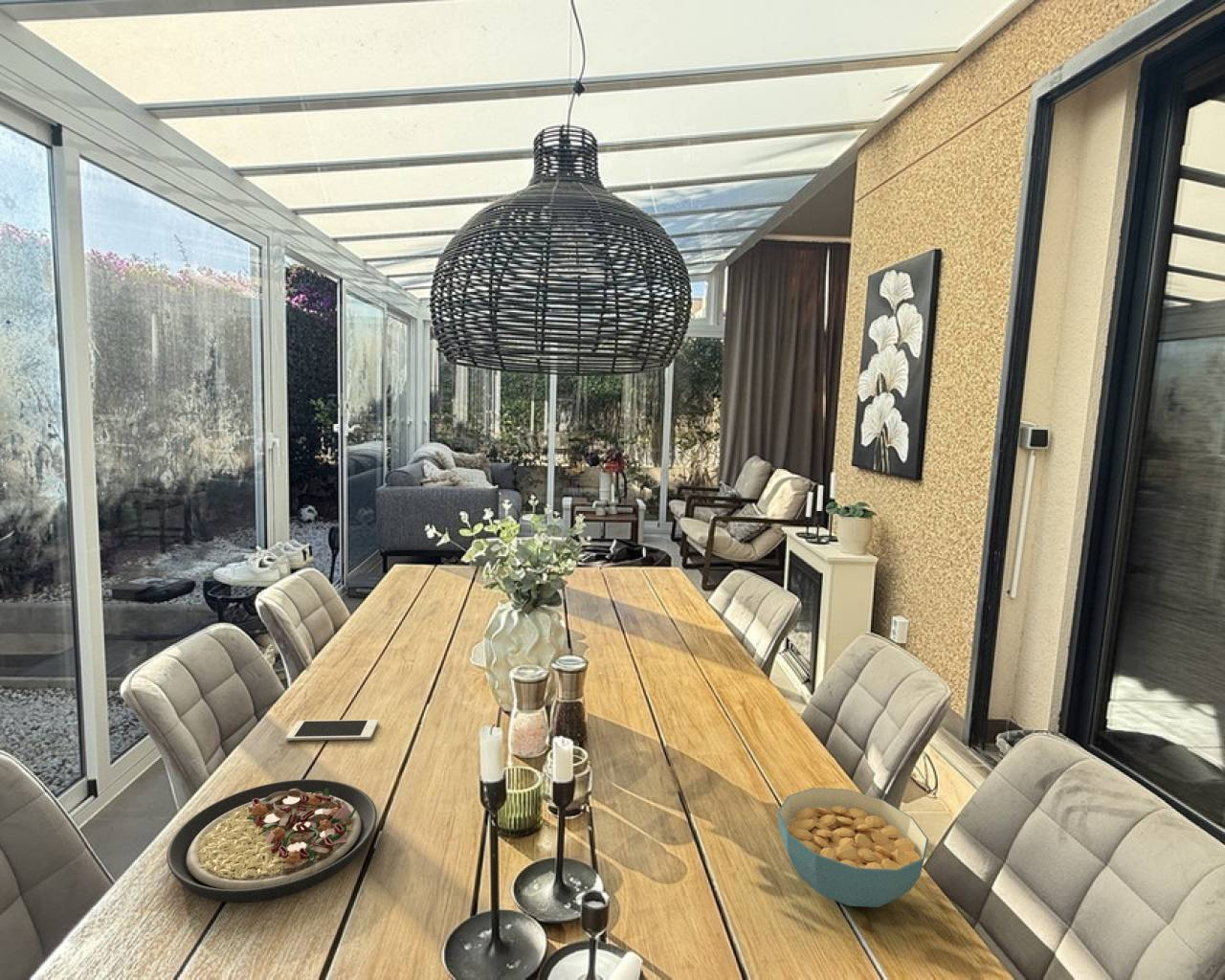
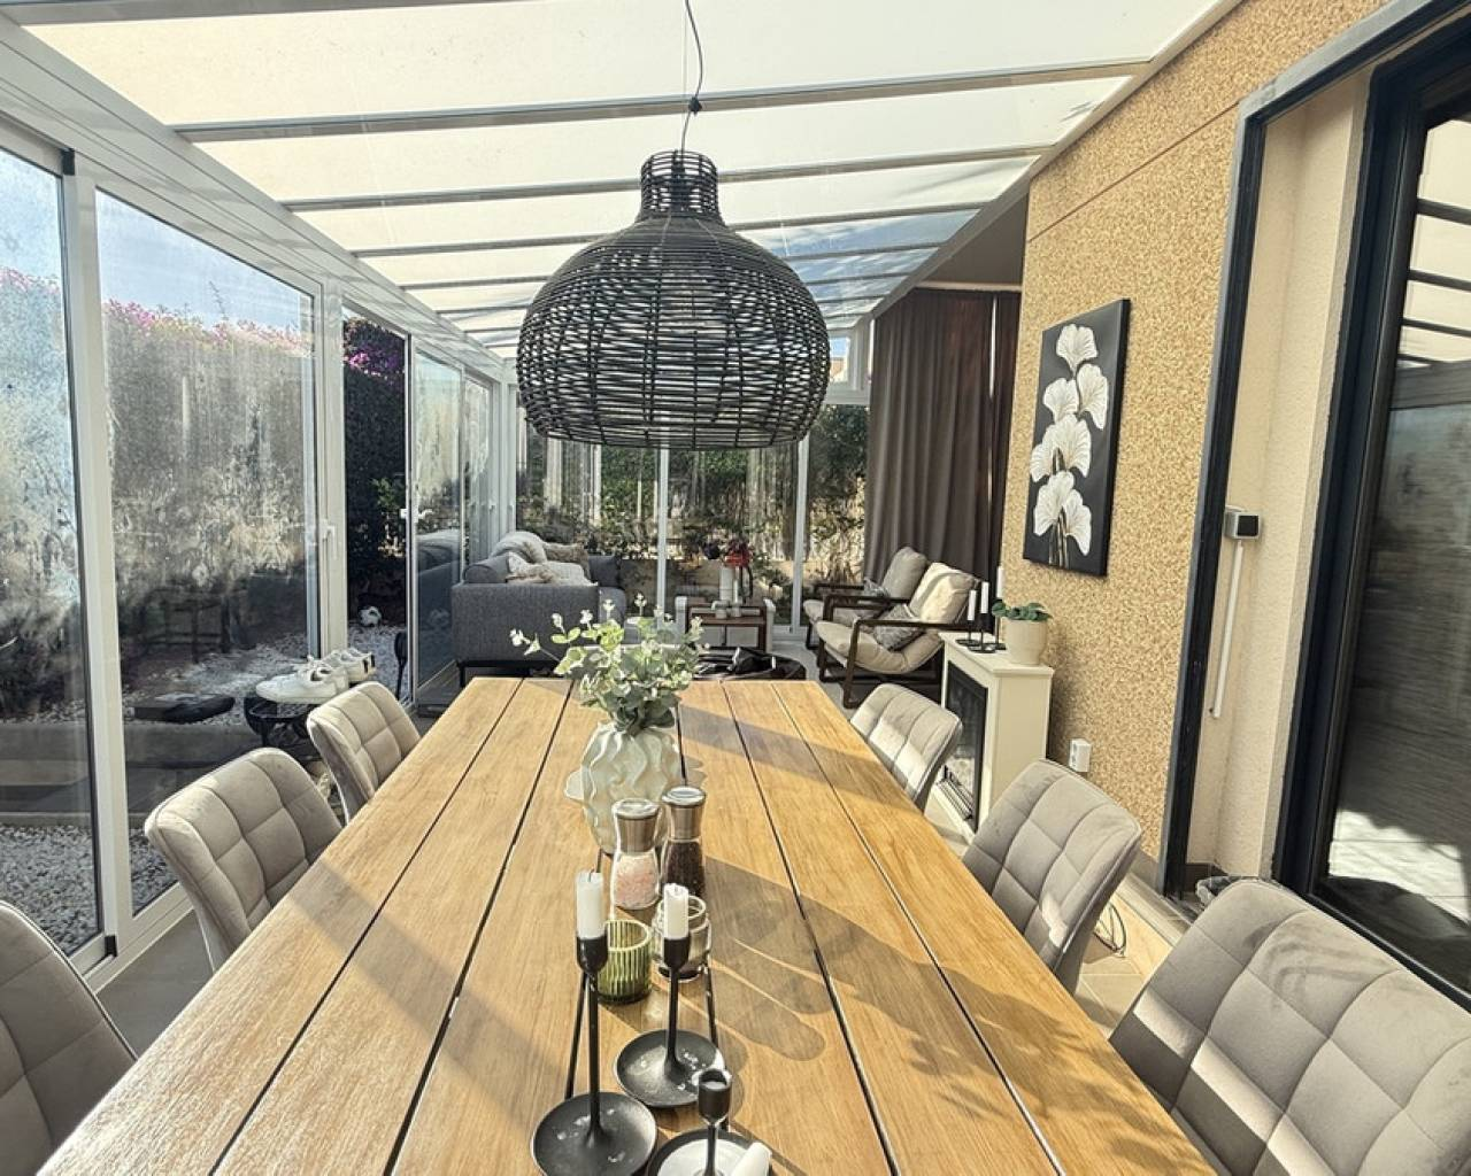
- plate (278, 832)
- cell phone (333, 729)
- cereal bowl (848, 858)
